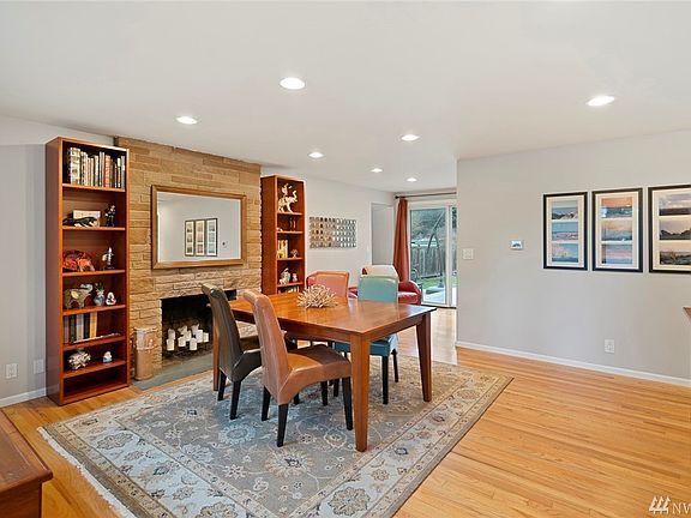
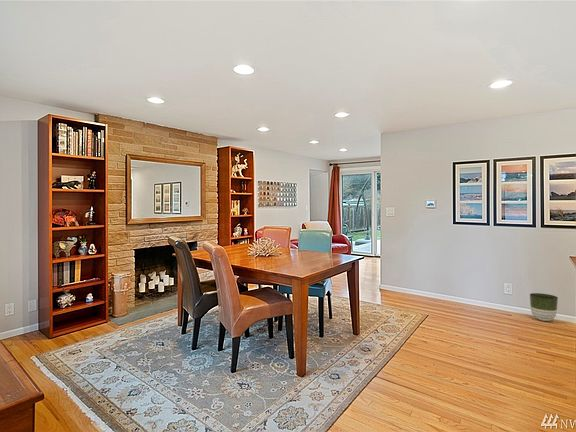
+ planter (543, 307)
